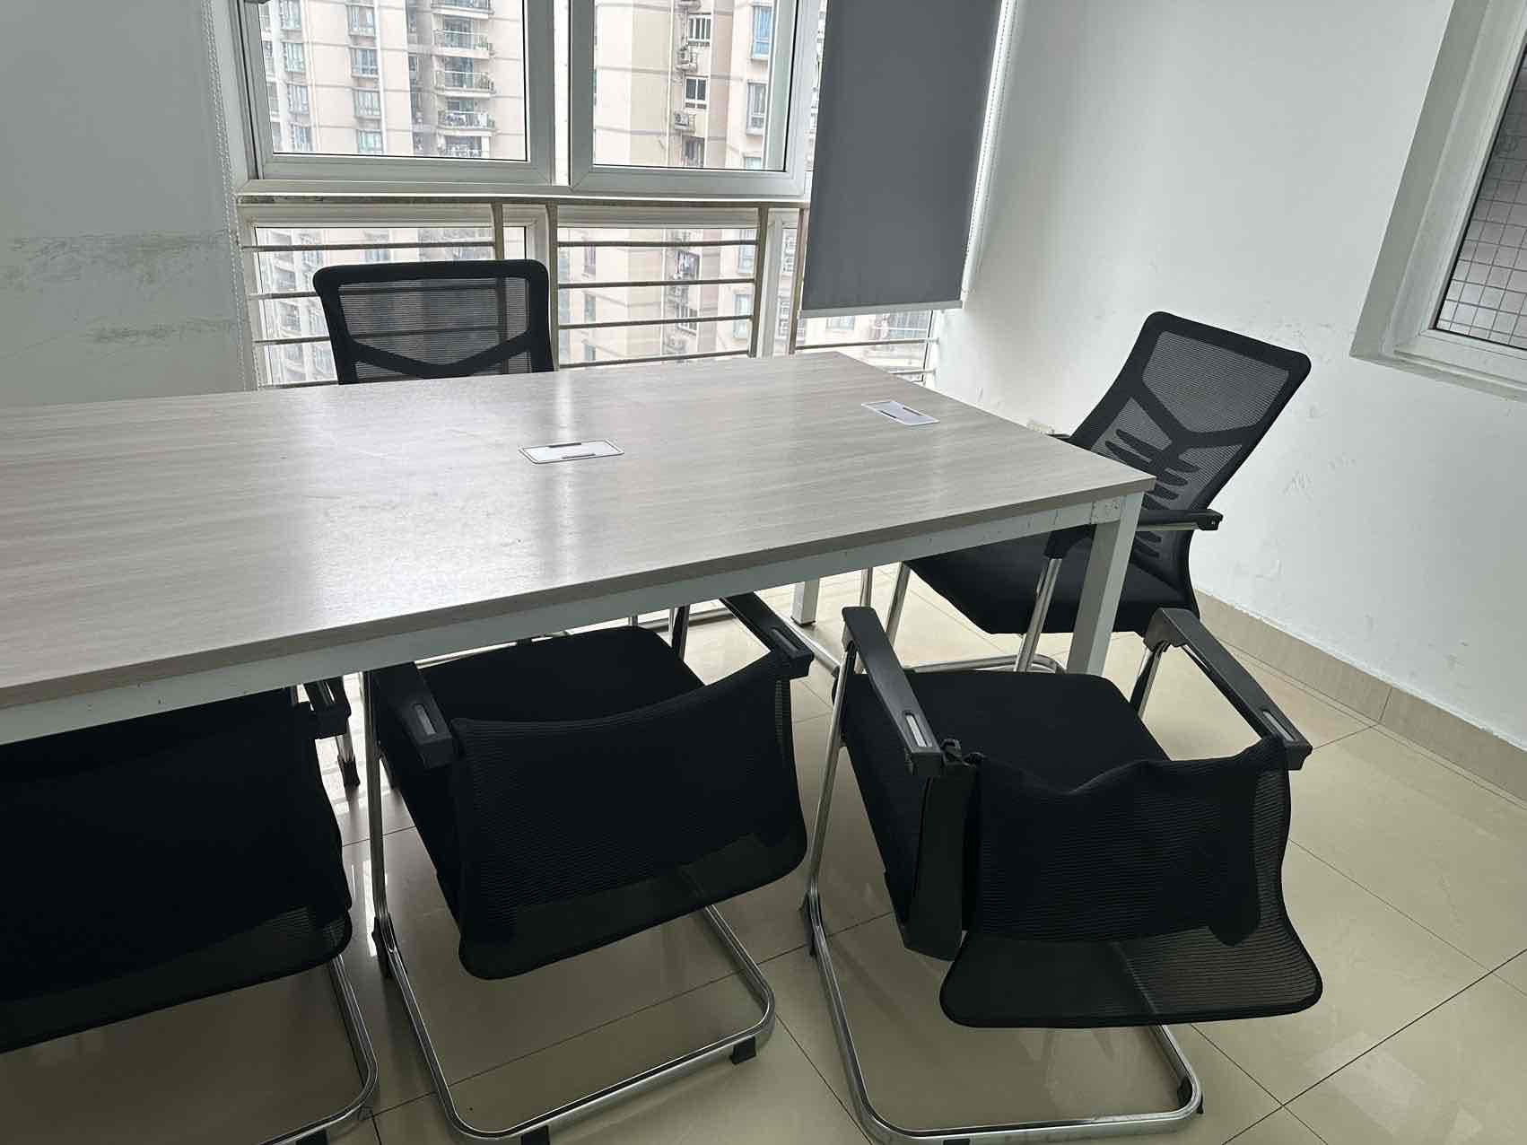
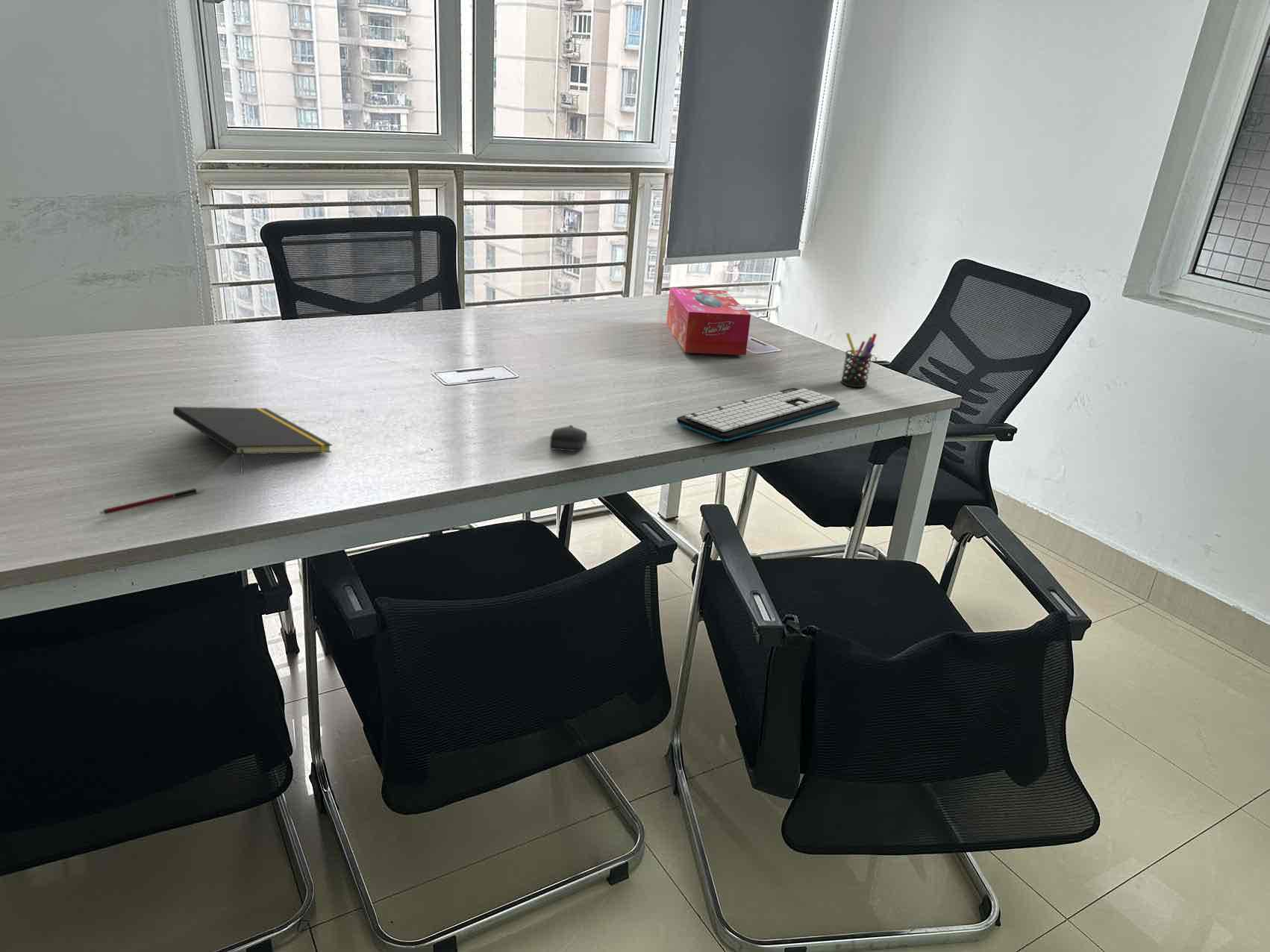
+ pen holder (861, 357)
+ notepad (252, 429)
+ computer mouse (569, 435)
+ pen (155, 500)
+ keyboard (762, 410)
+ tissue box (706, 319)
